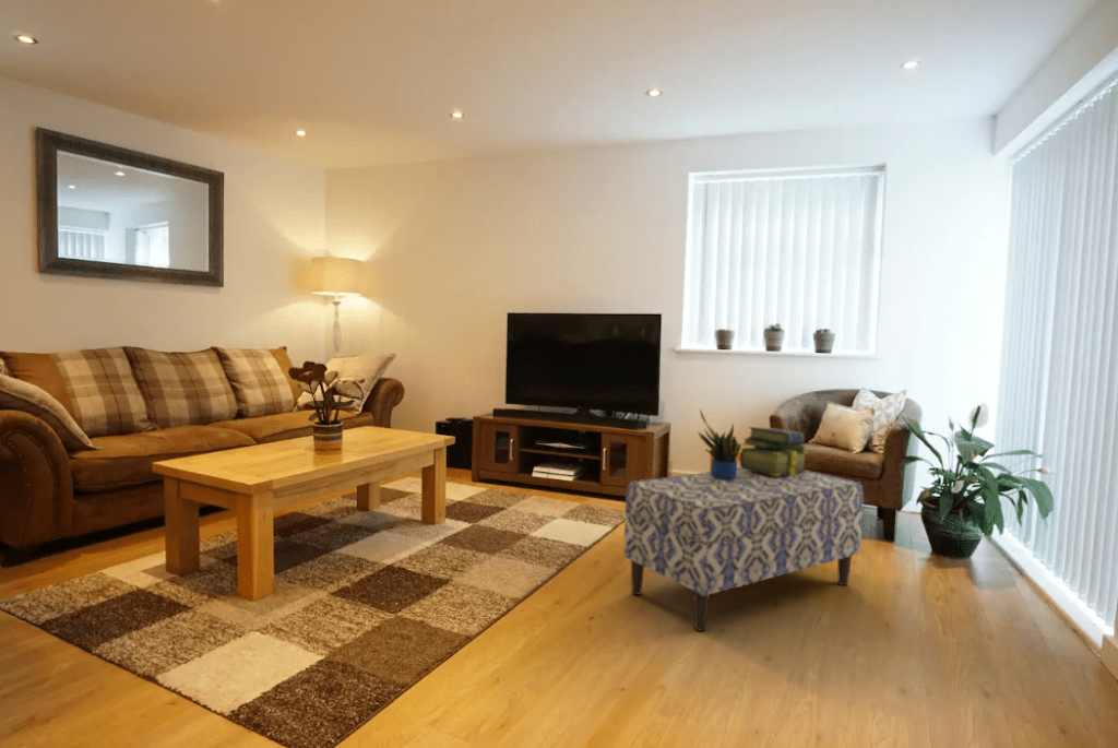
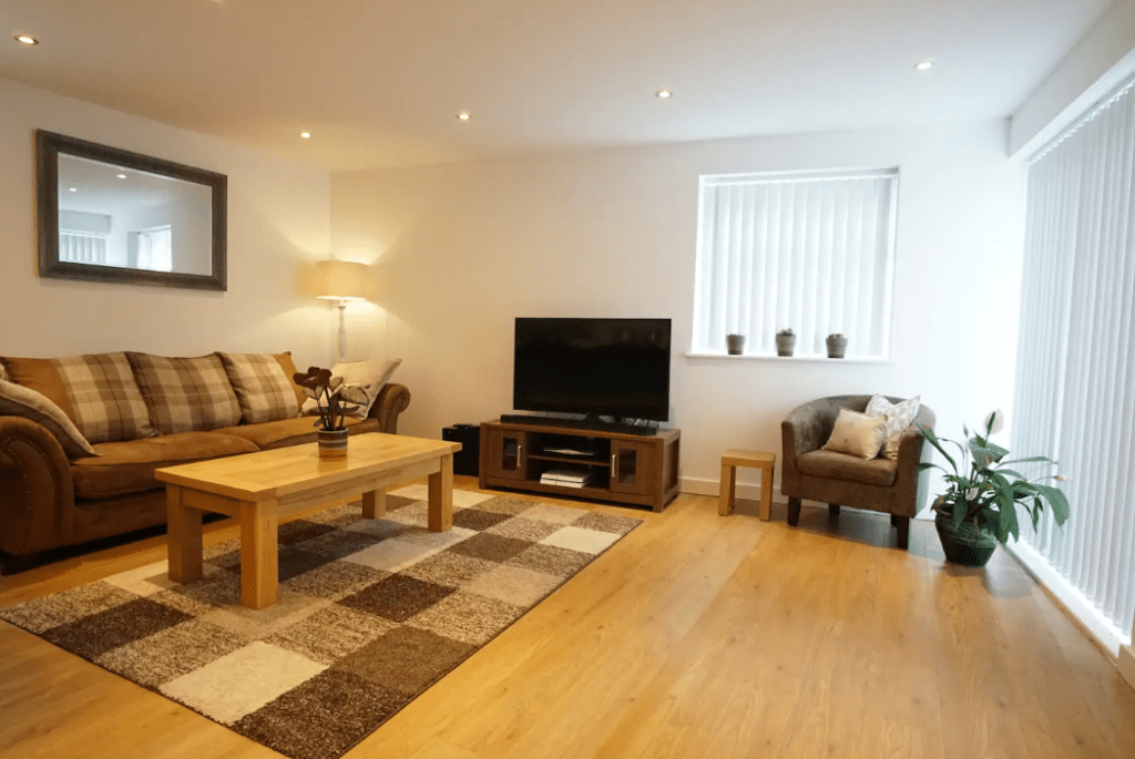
- potted plant (716, 443)
- bench (746, 535)
- stack of books (773, 449)
